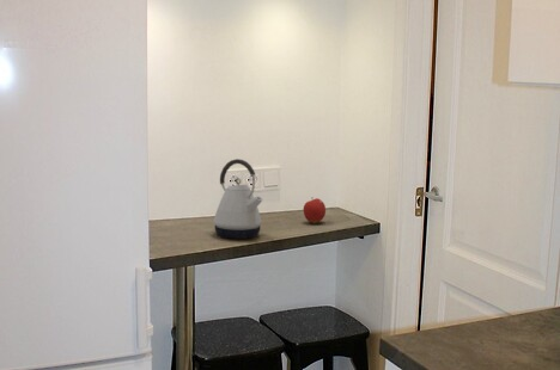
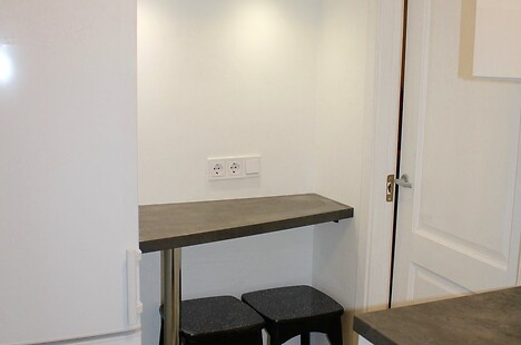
- kettle (239, 197)
- fruit (314, 209)
